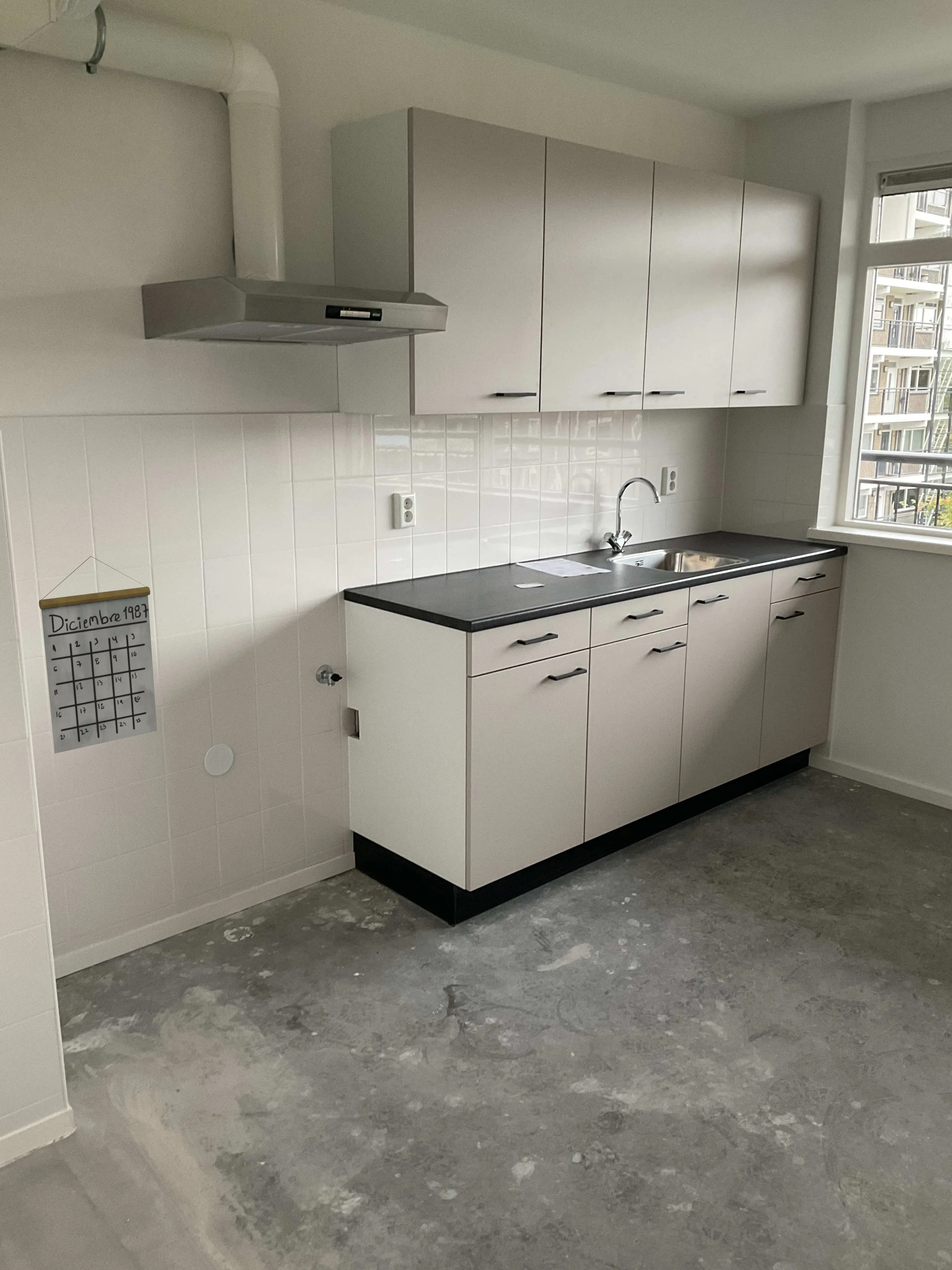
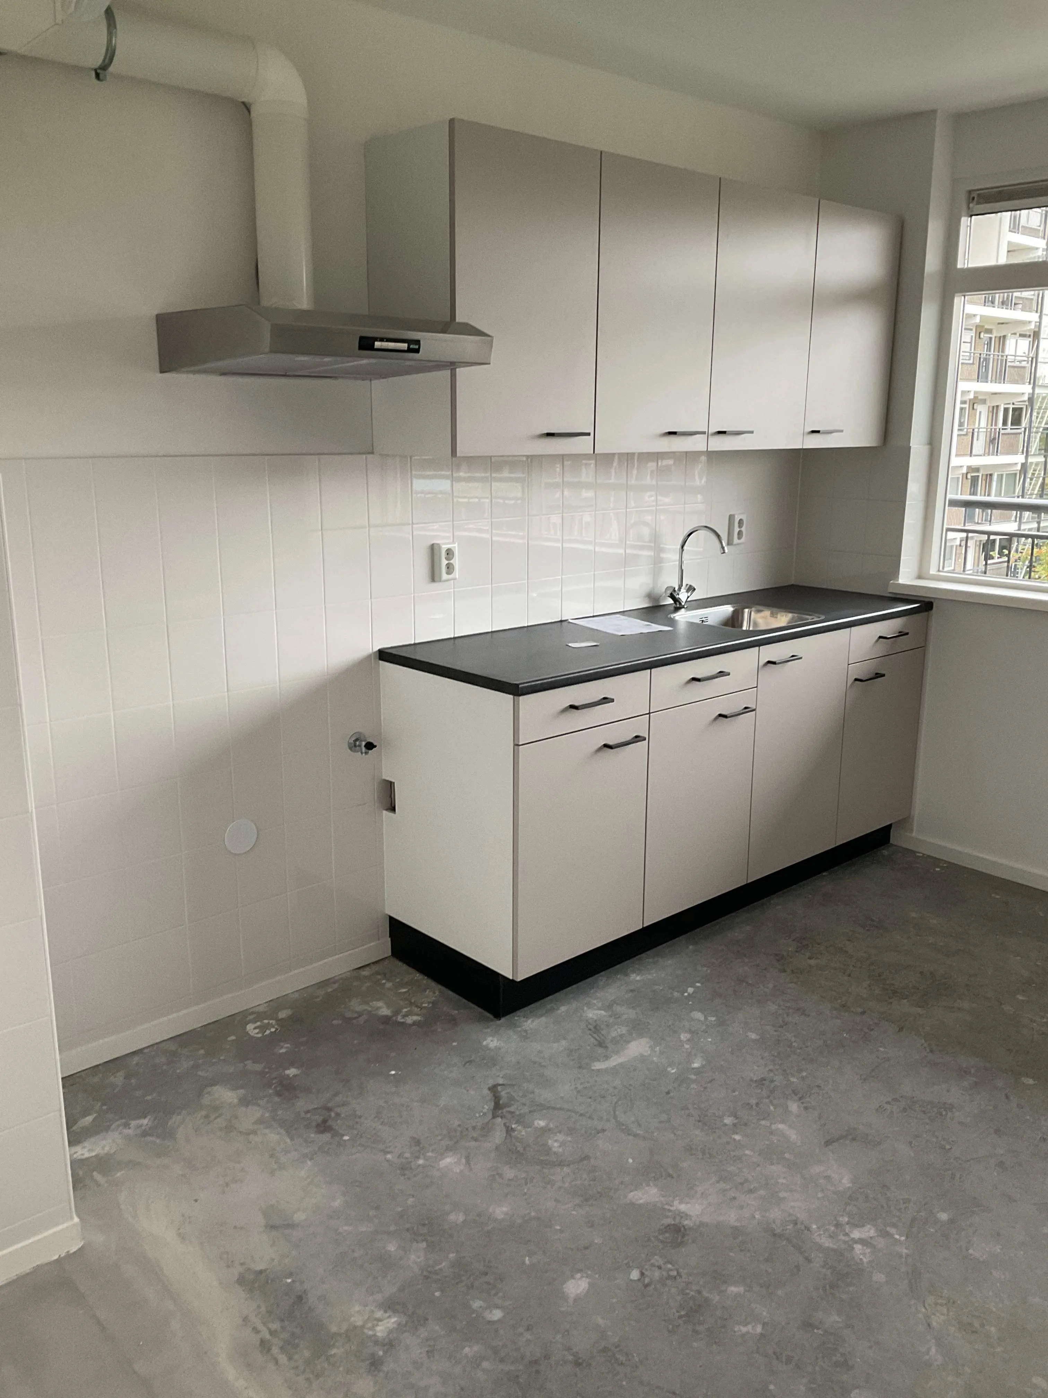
- calendar (100, 651)
